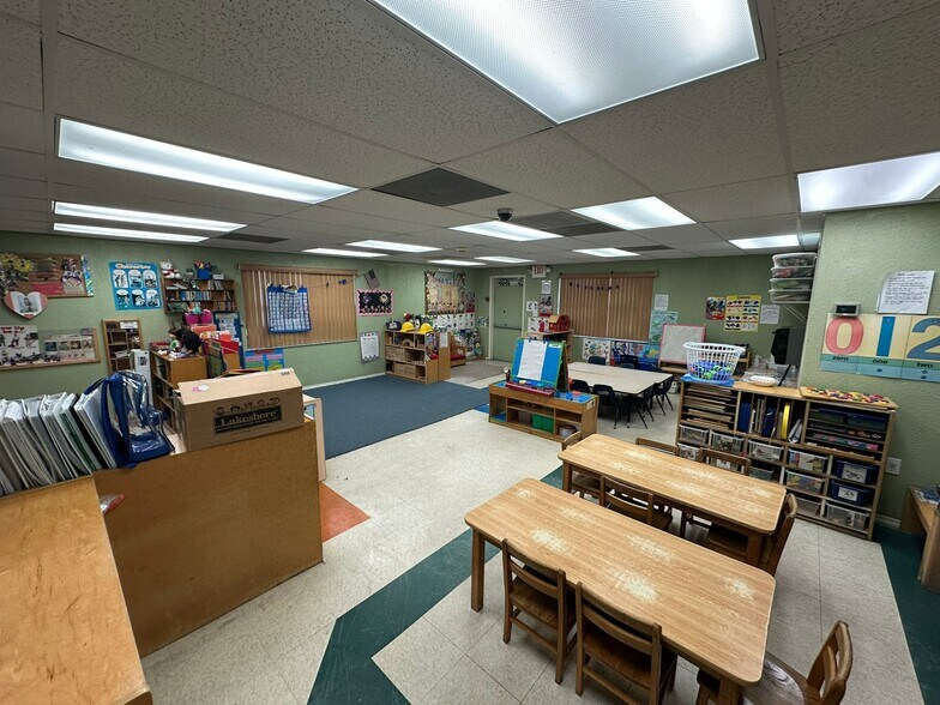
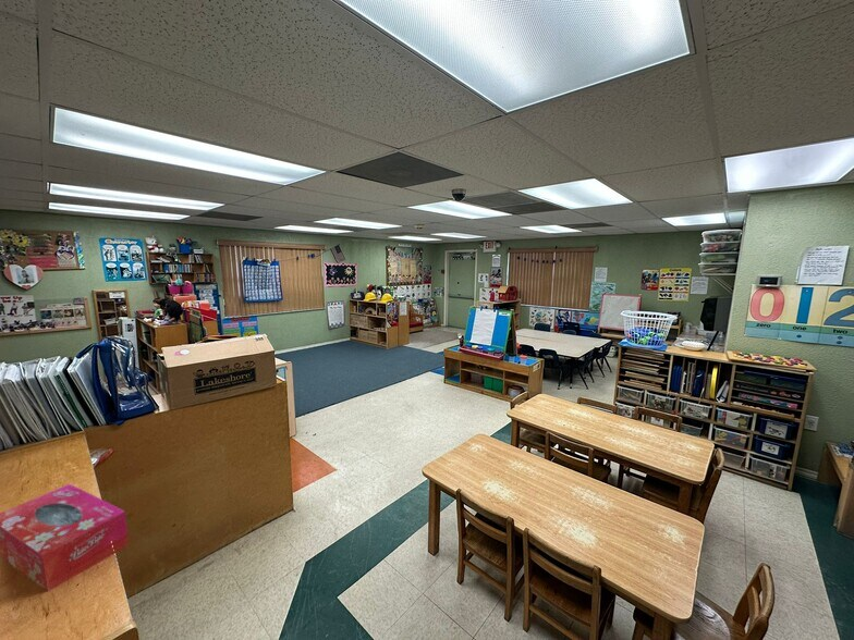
+ tissue box (60, 531)
